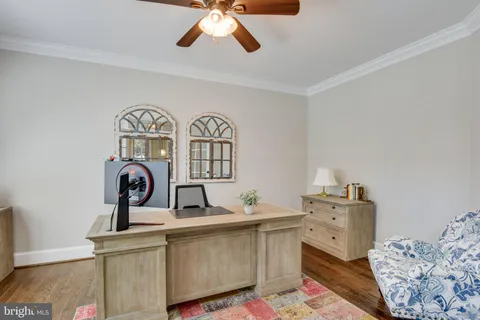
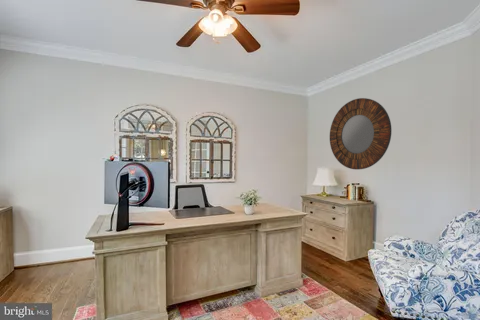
+ home mirror (356, 134)
